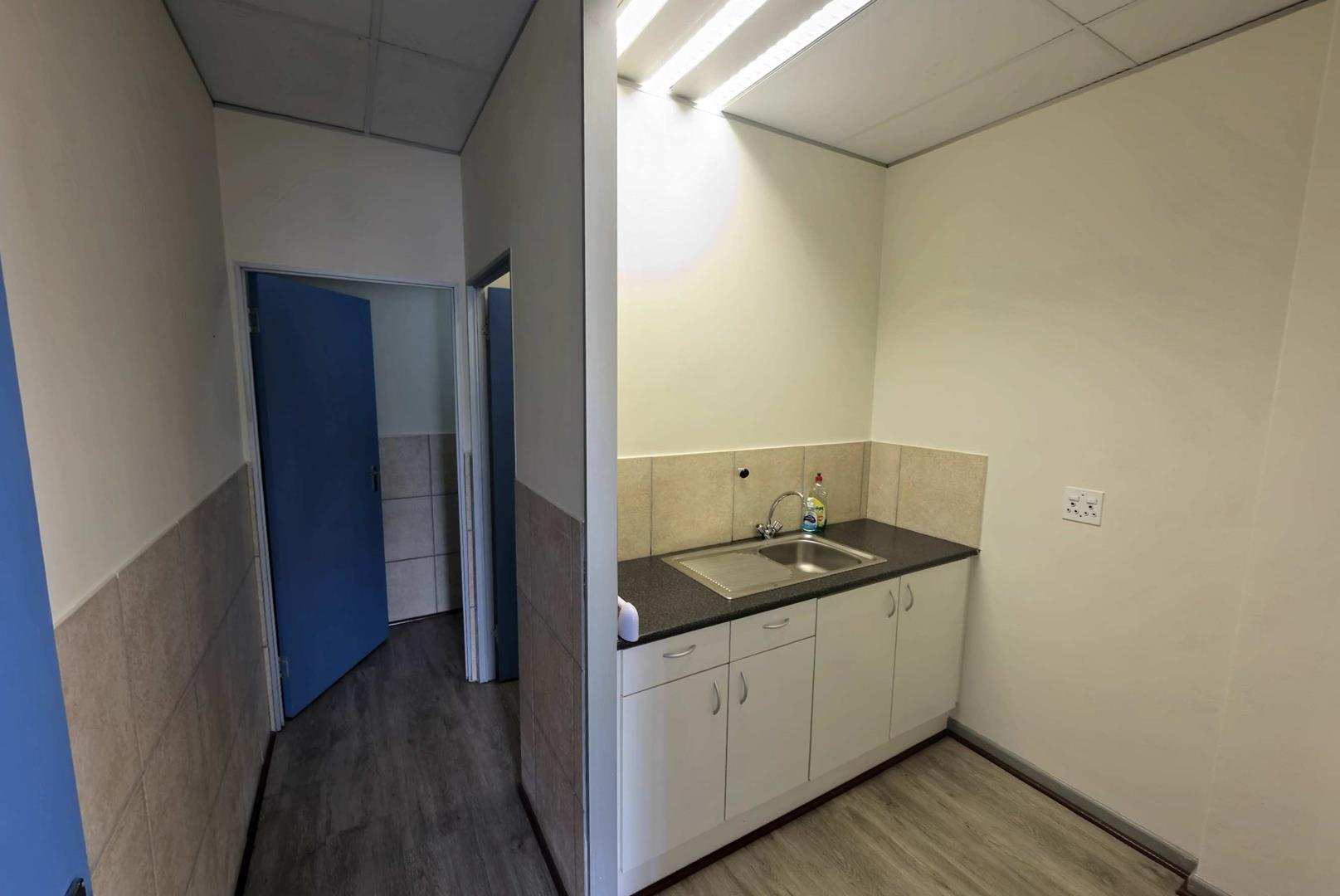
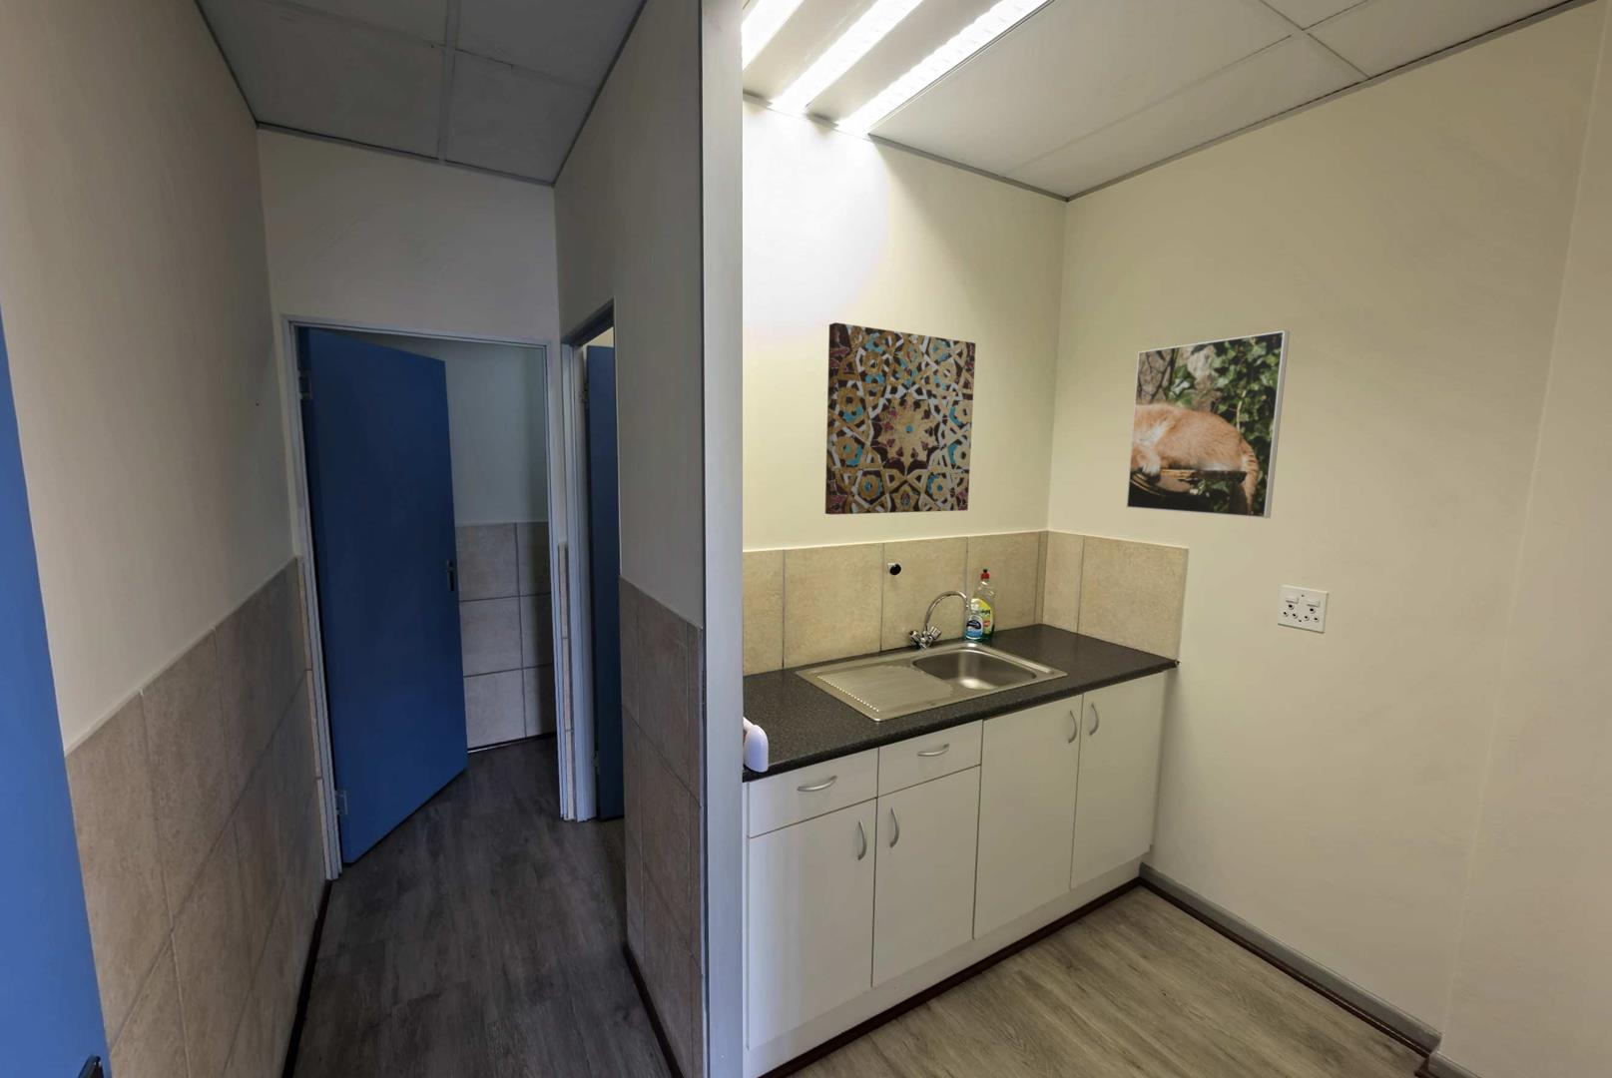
+ wall art (903, 425)
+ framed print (1198, 428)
